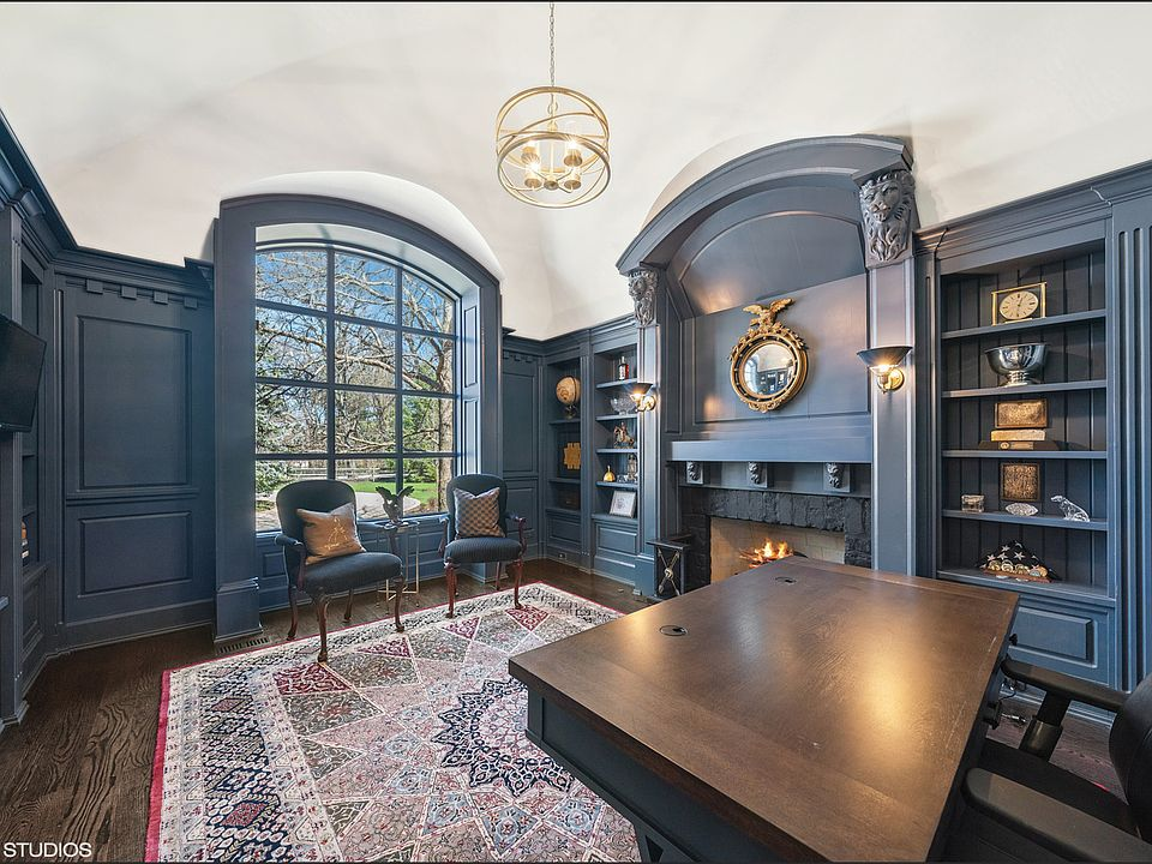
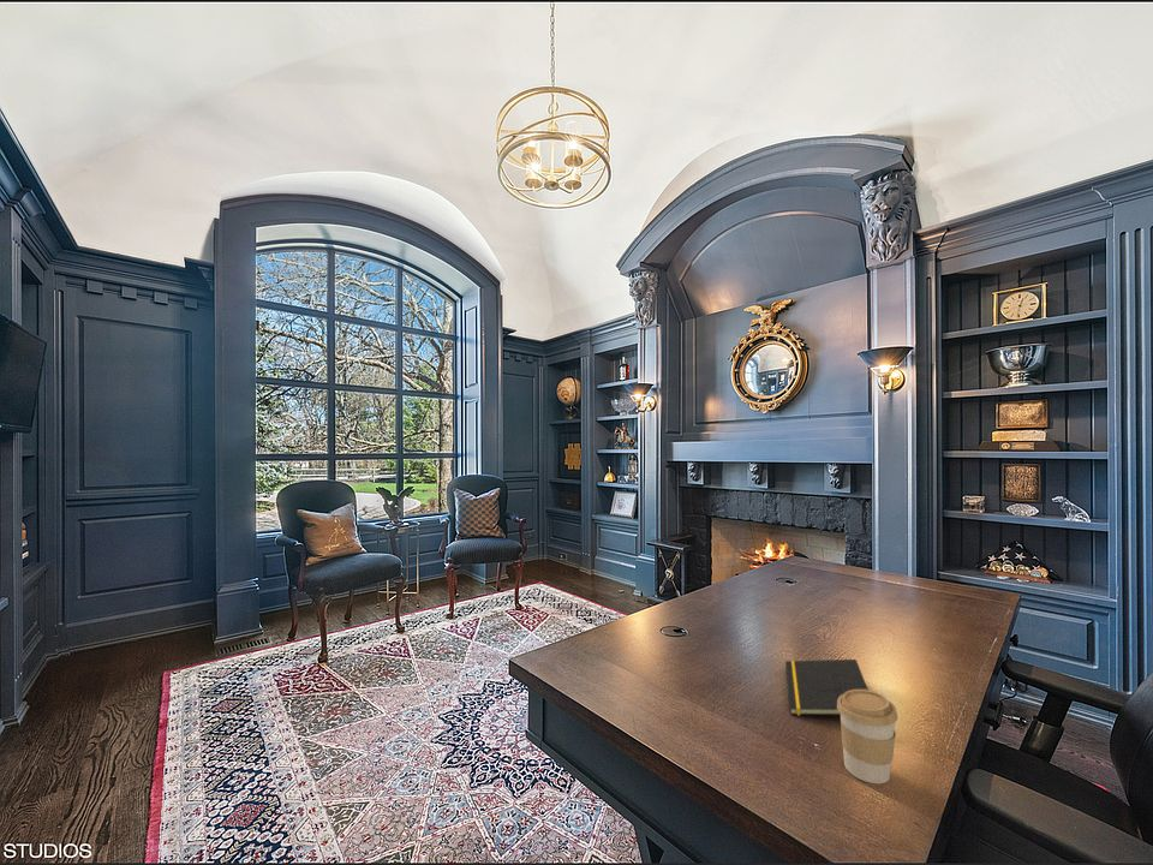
+ notepad (825, 685)
+ coffee cup (866, 733)
